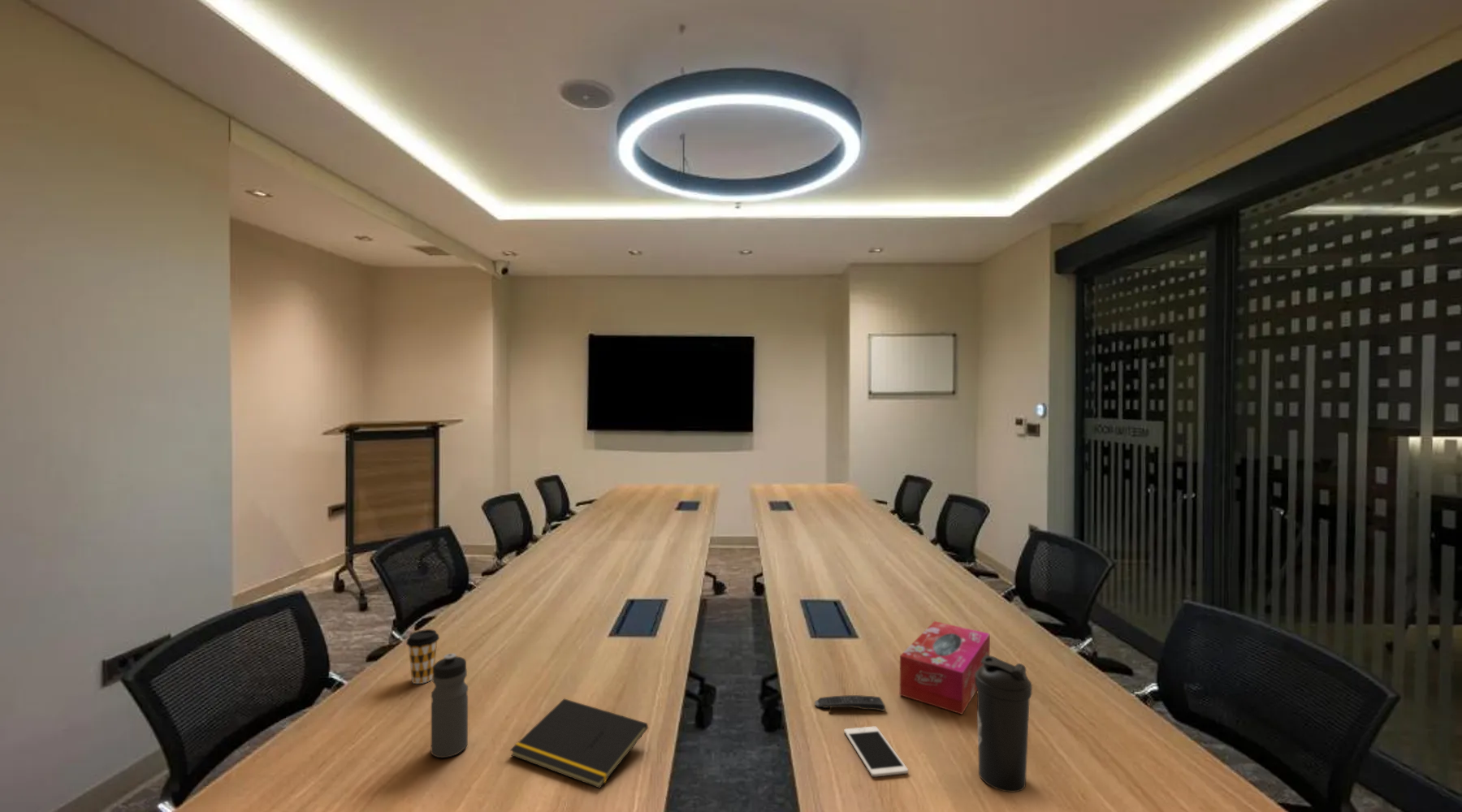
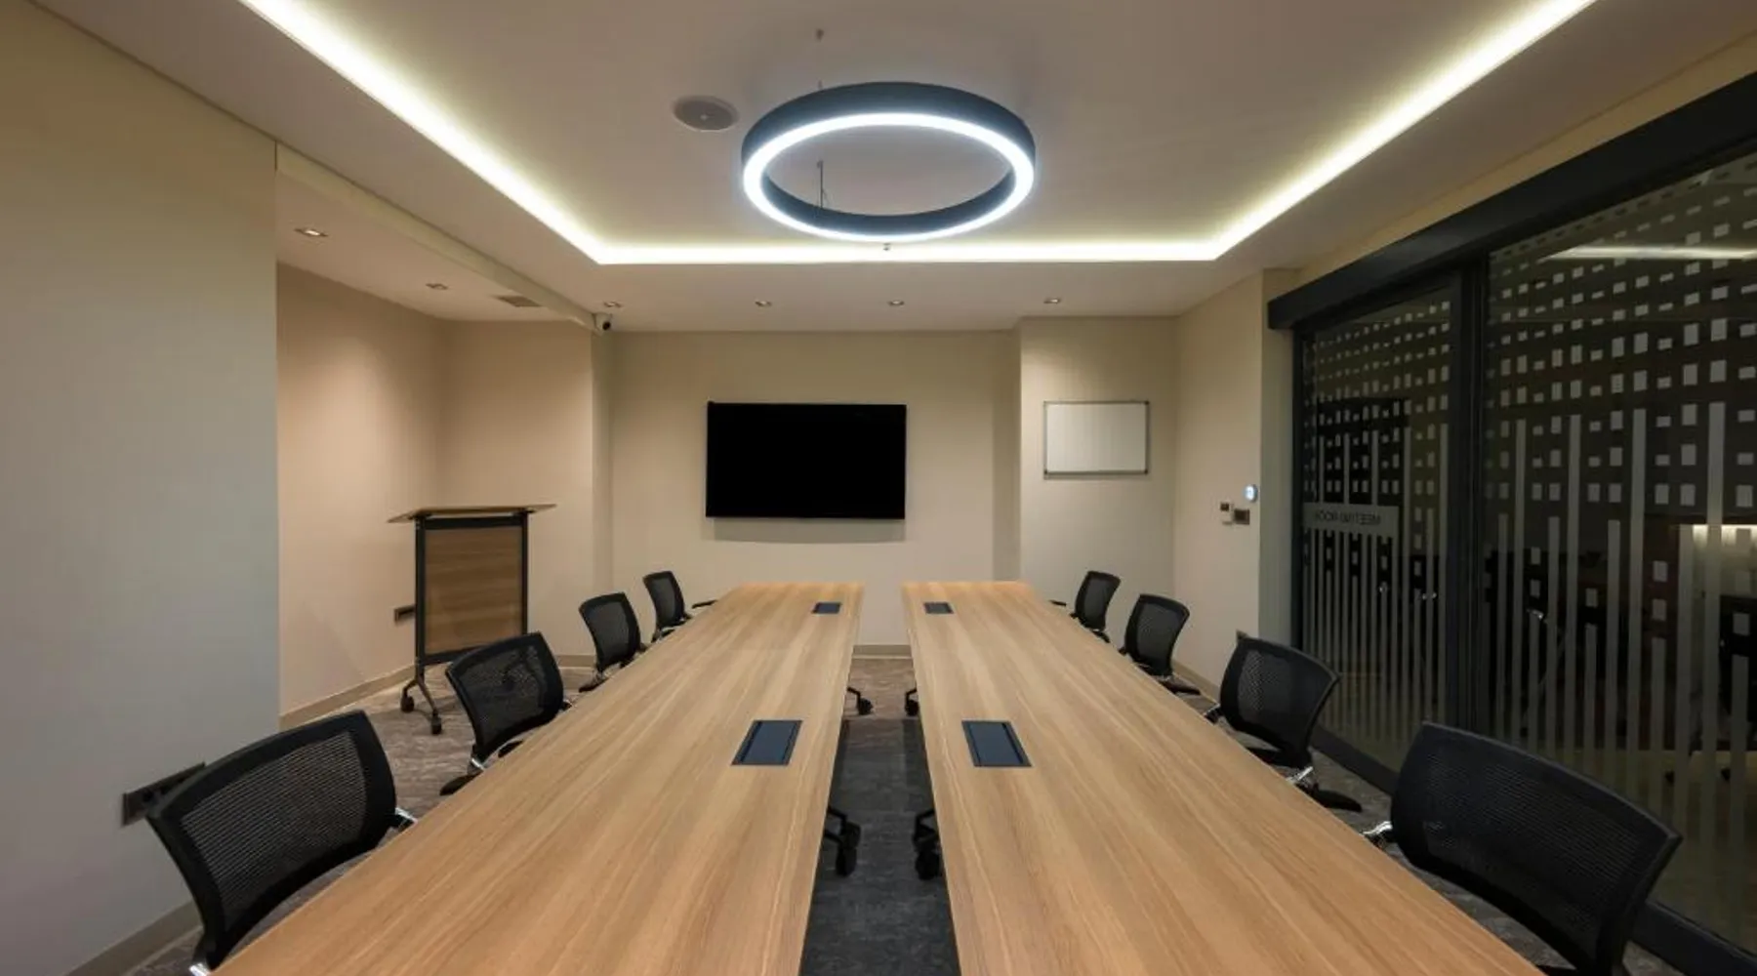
- water bottle (449, 702)
- remote control (849, 702)
- tissue box (946, 663)
- coffee cup (422, 656)
- notepad (580, 739)
- water bottle (1002, 720)
- cell phone (874, 749)
